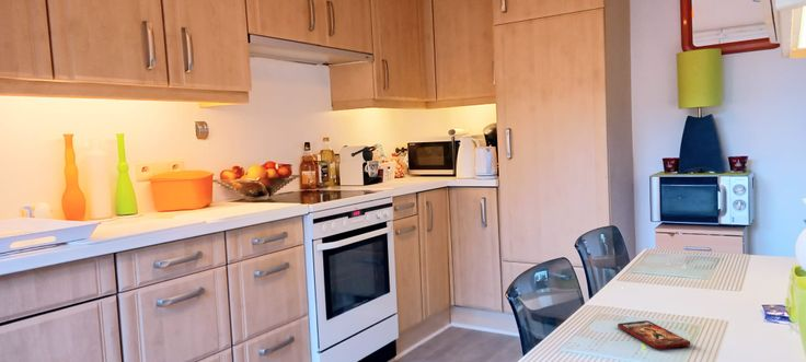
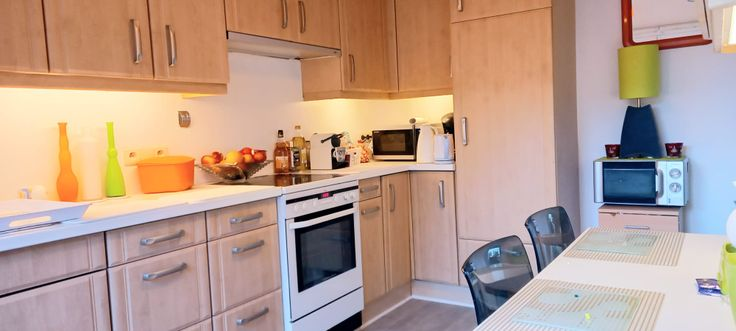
- smartphone (652, 334)
